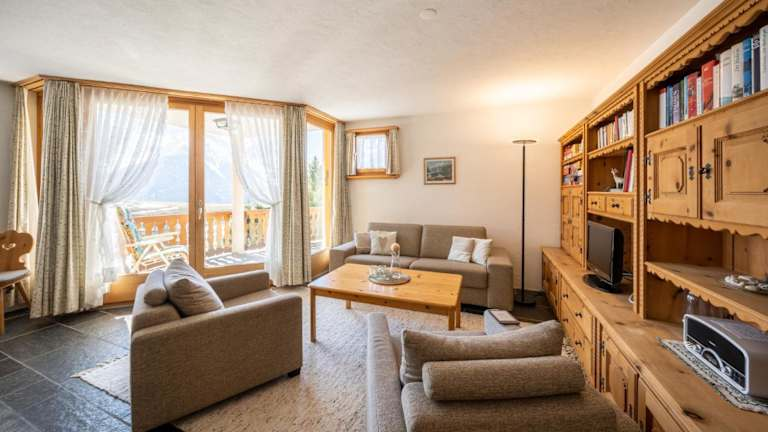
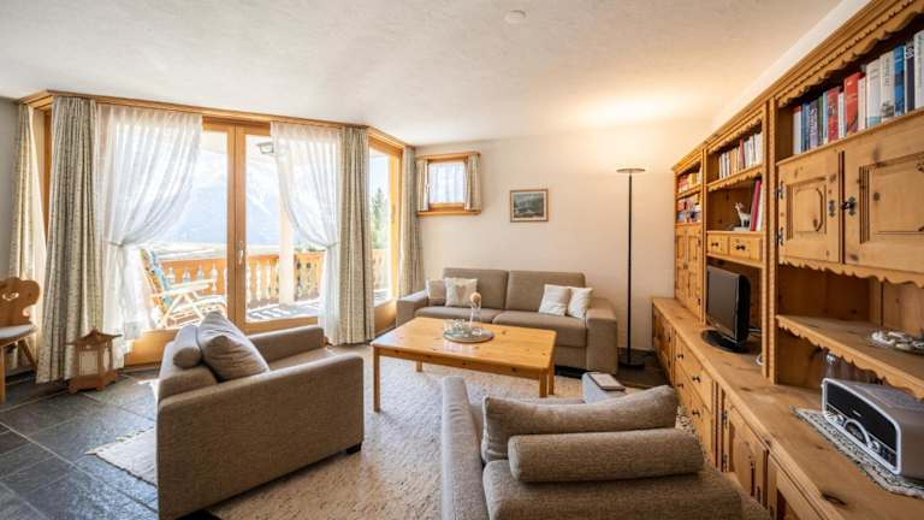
+ lantern (94, 356)
